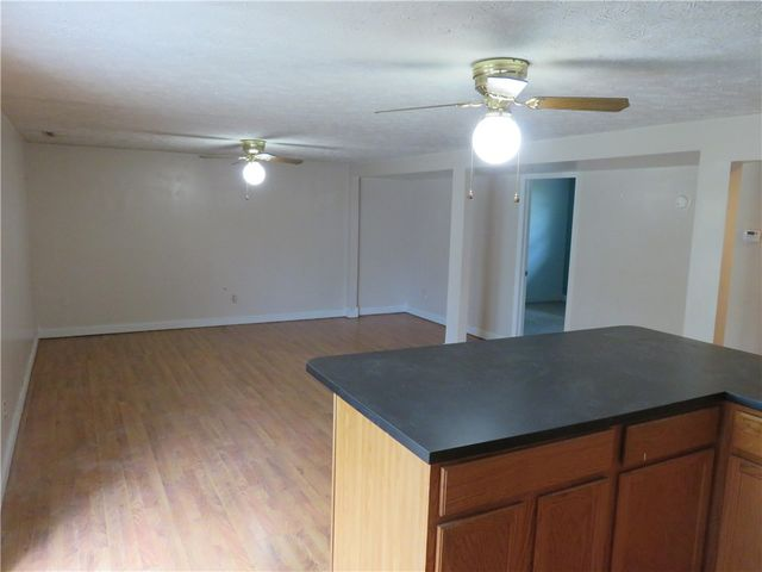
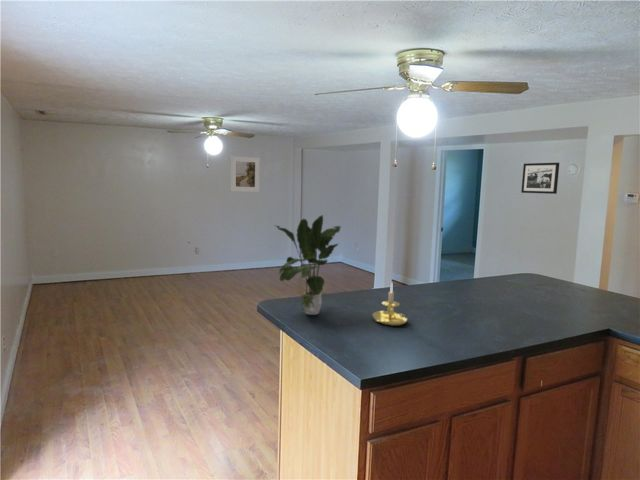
+ potted plant (305, 264)
+ candle holder (392, 302)
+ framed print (245, 174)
+ picture frame (539, 178)
